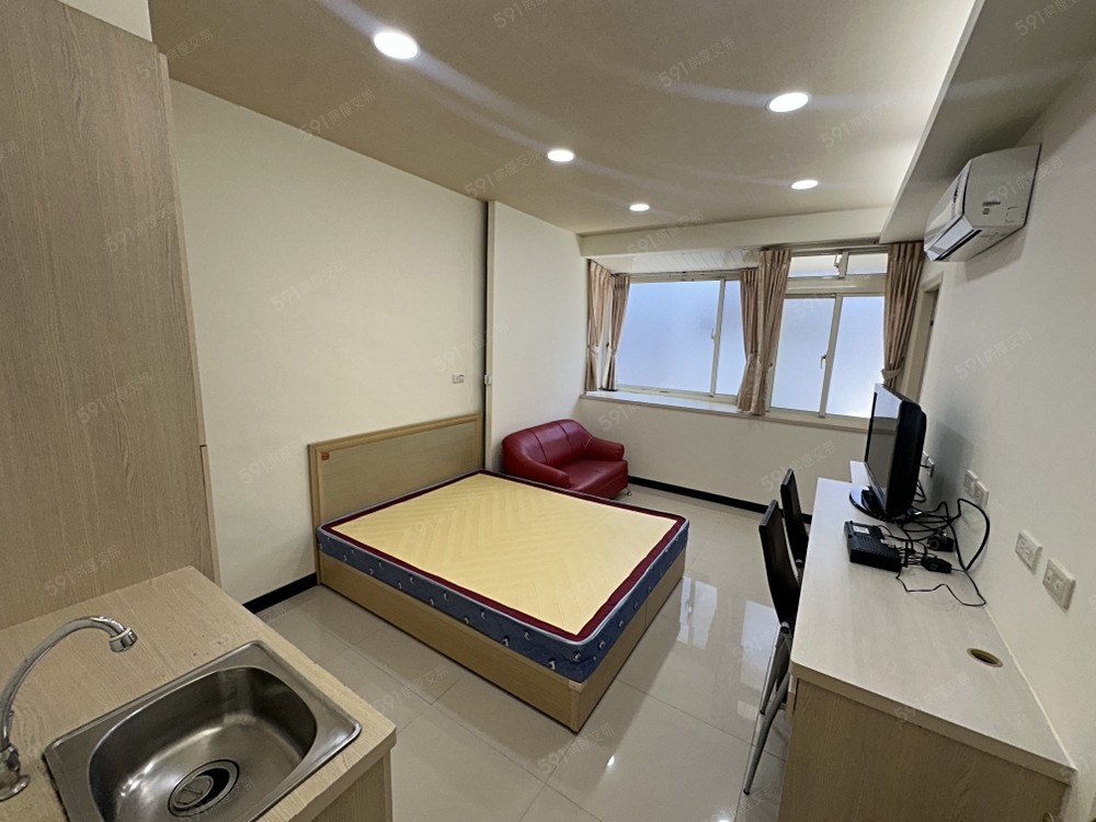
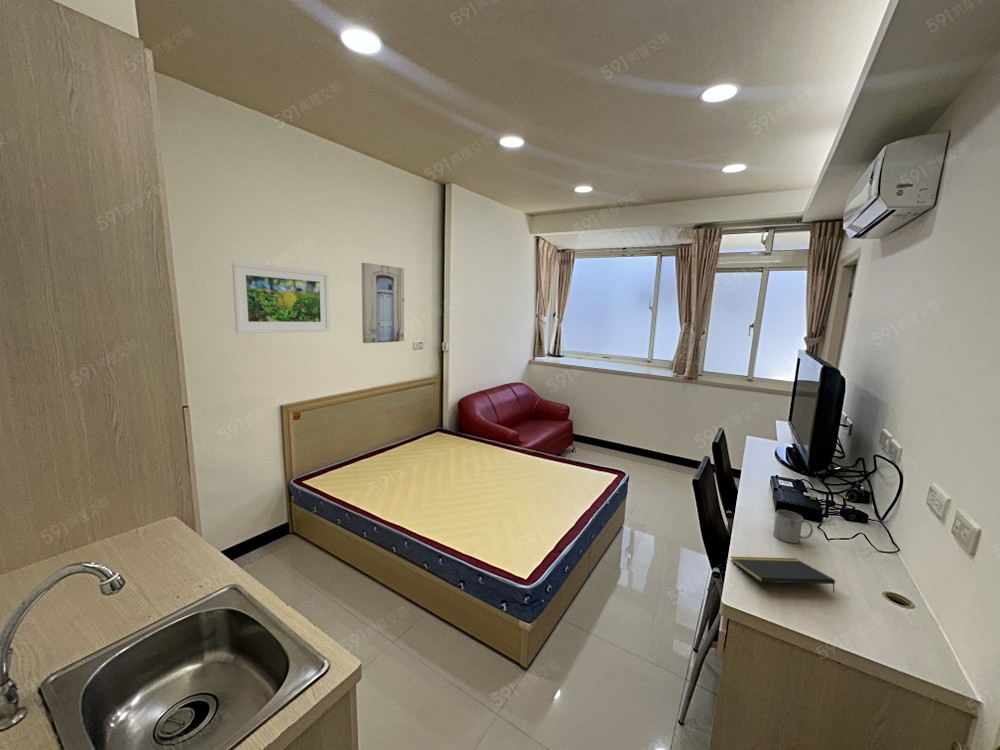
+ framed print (285, 300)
+ notepad (779, 569)
+ wall art (384, 304)
+ mug (793, 527)
